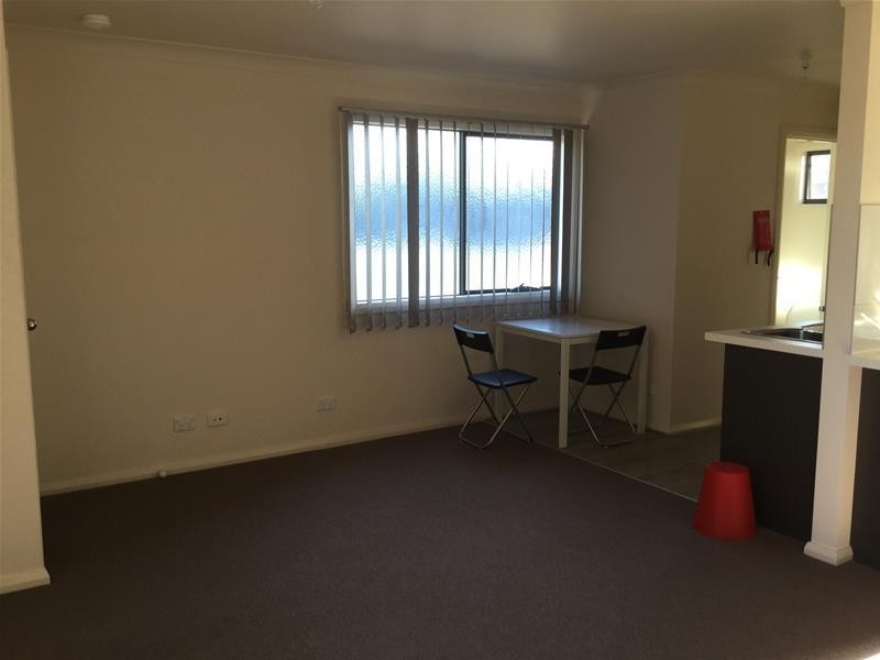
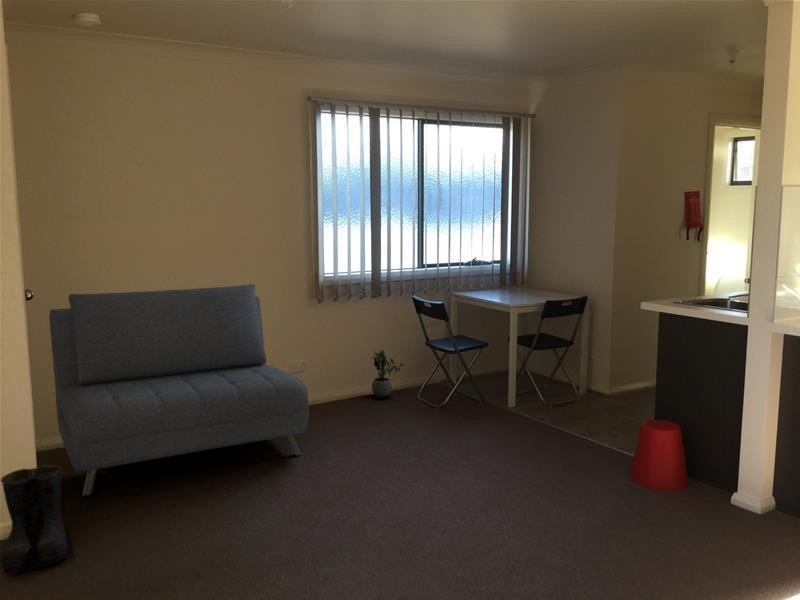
+ potted plant (385, 373)
+ boots (33, 515)
+ sofa (179, 373)
